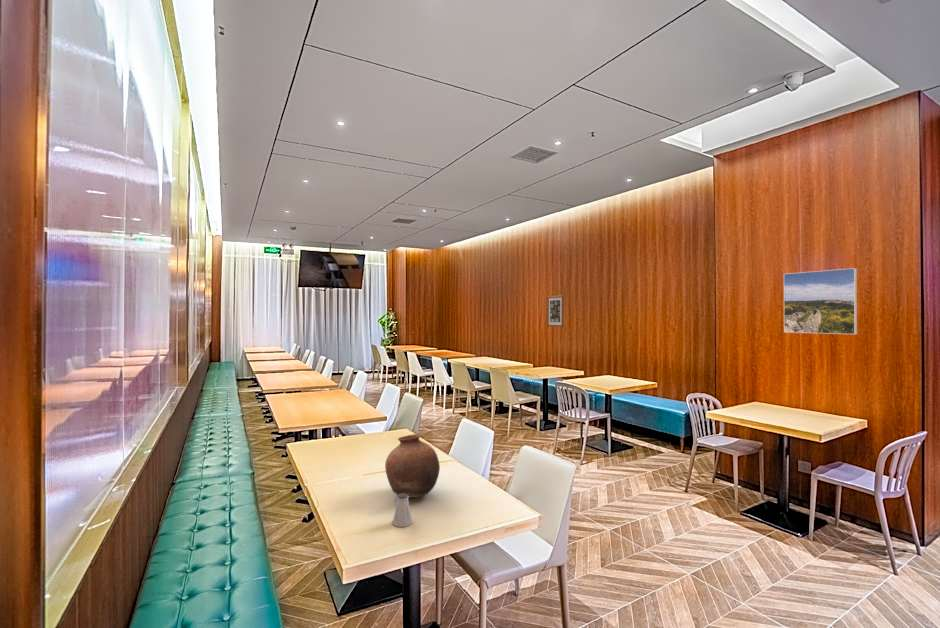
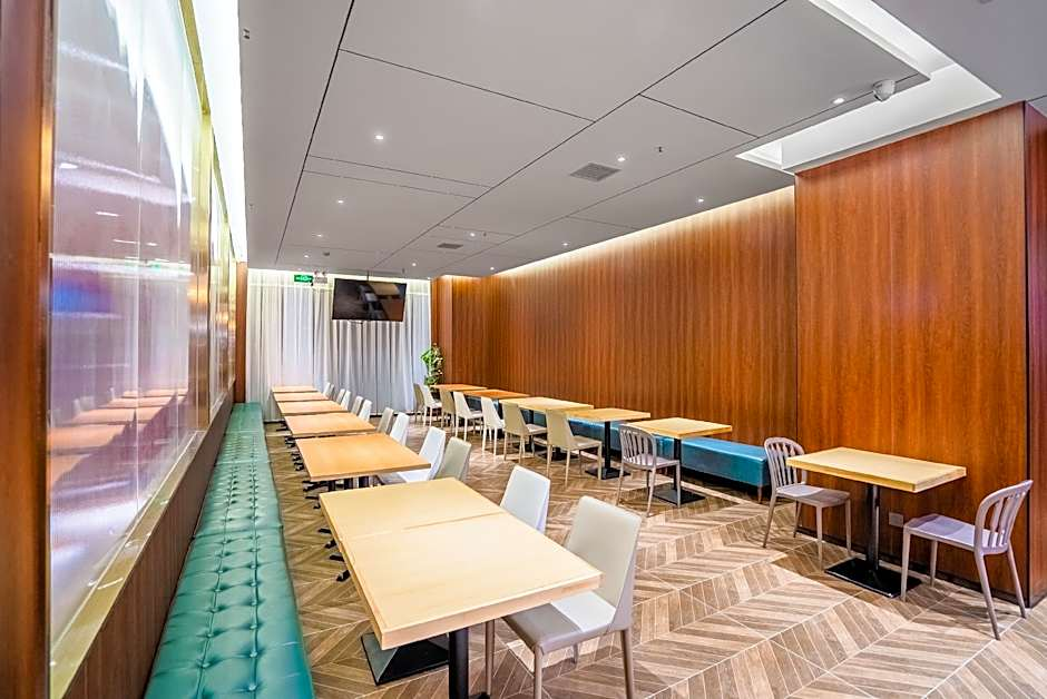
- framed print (818, 302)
- wall art (555, 311)
- pottery (412, 465)
- saltshaker (402, 508)
